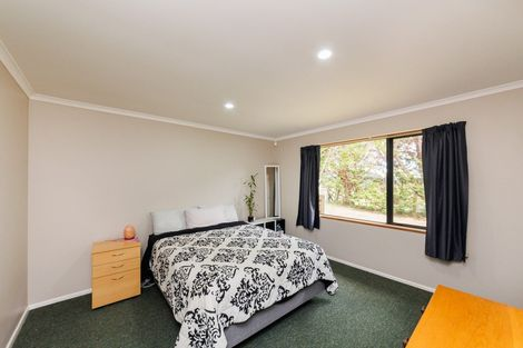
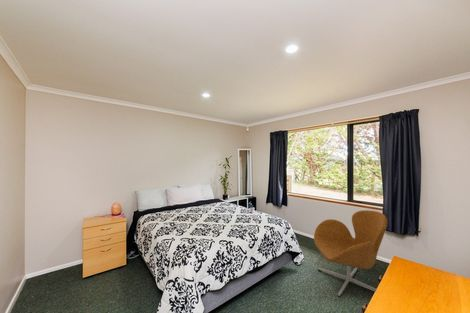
+ armchair (350, 246)
